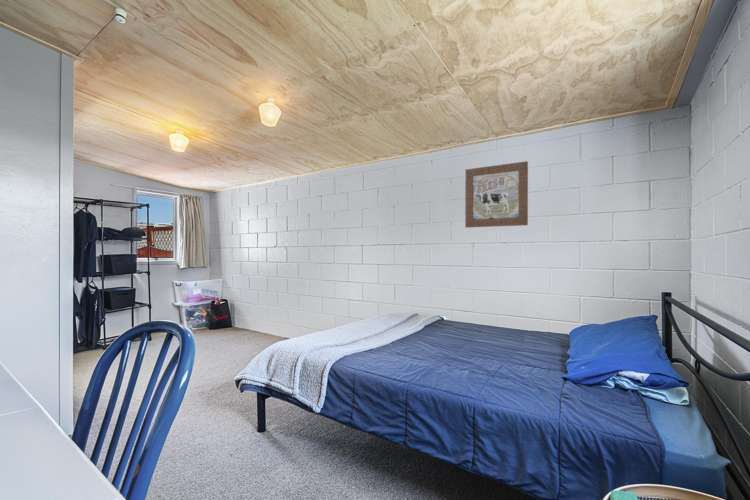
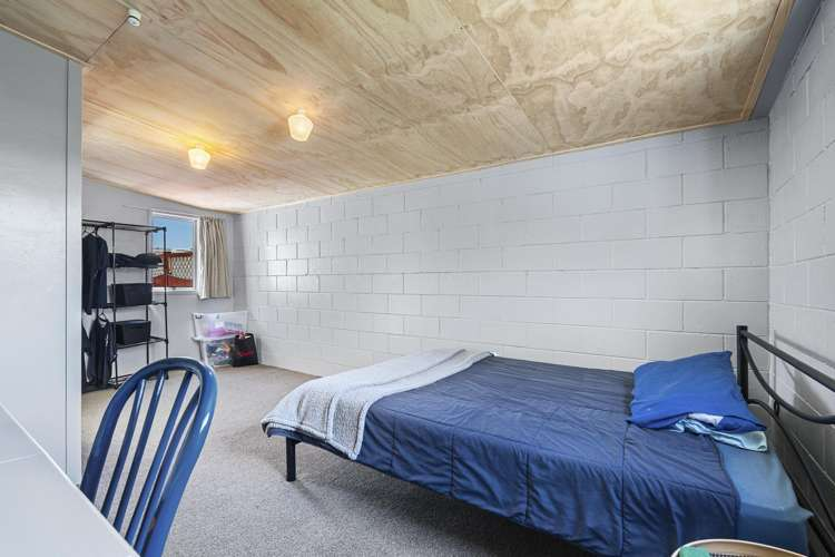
- wall art (495, 196)
